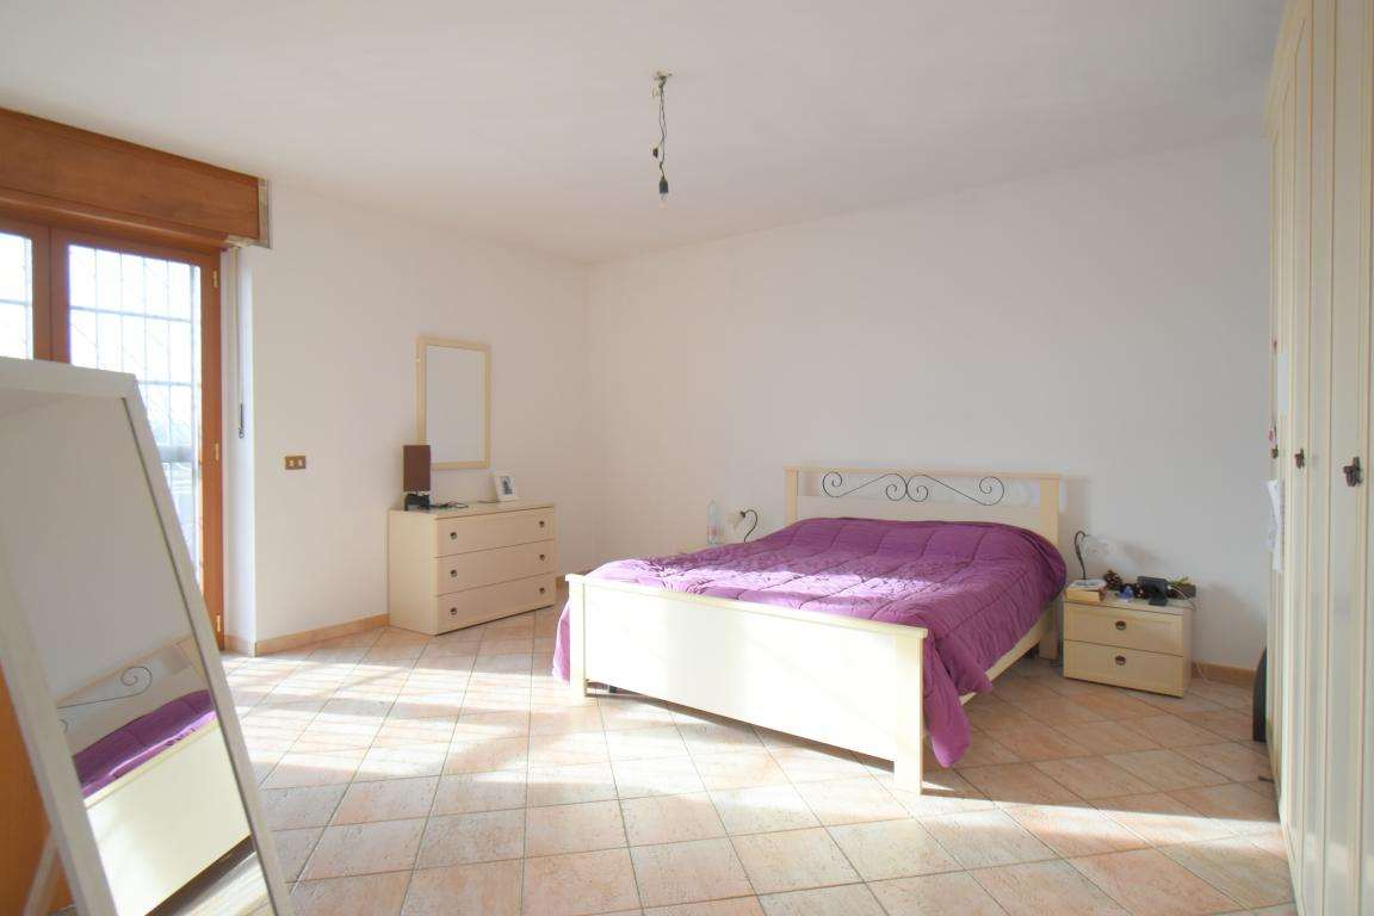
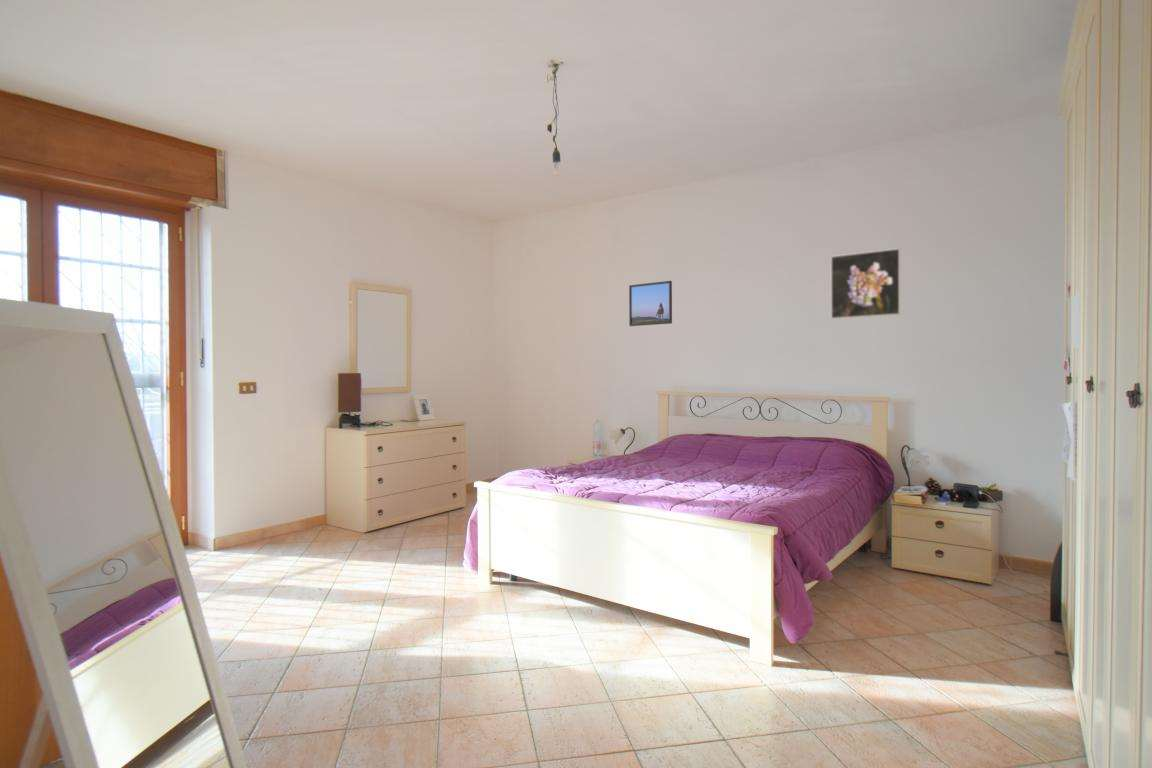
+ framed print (864, 284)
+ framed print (650, 304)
